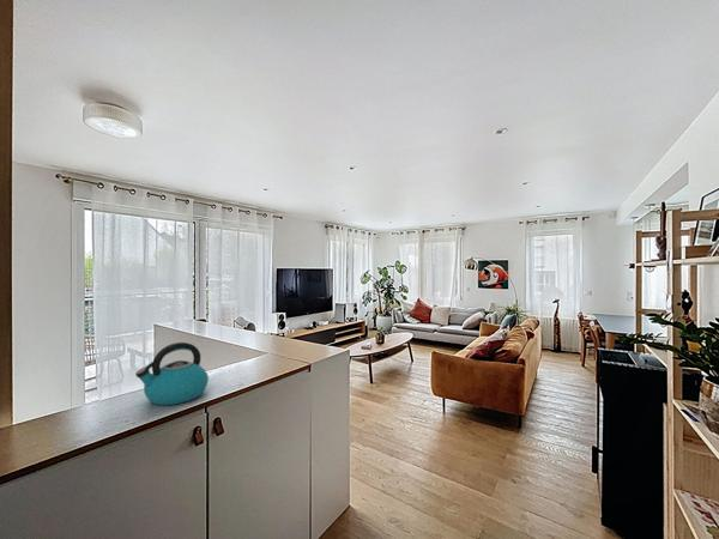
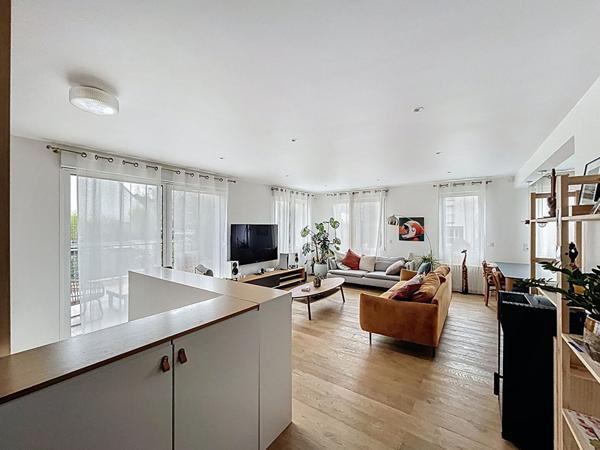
- kettle (173, 370)
